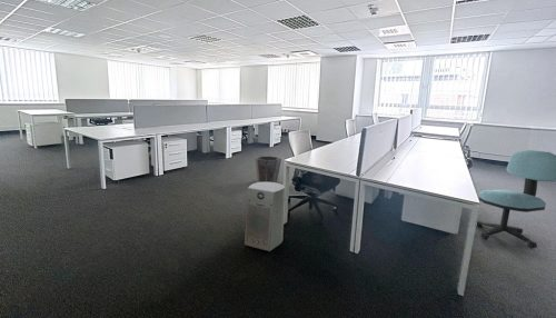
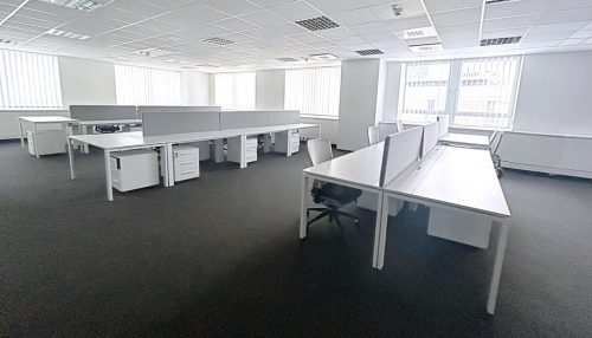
- fan (267, 212)
- waste bin (267, 170)
- office chair (512, 195)
